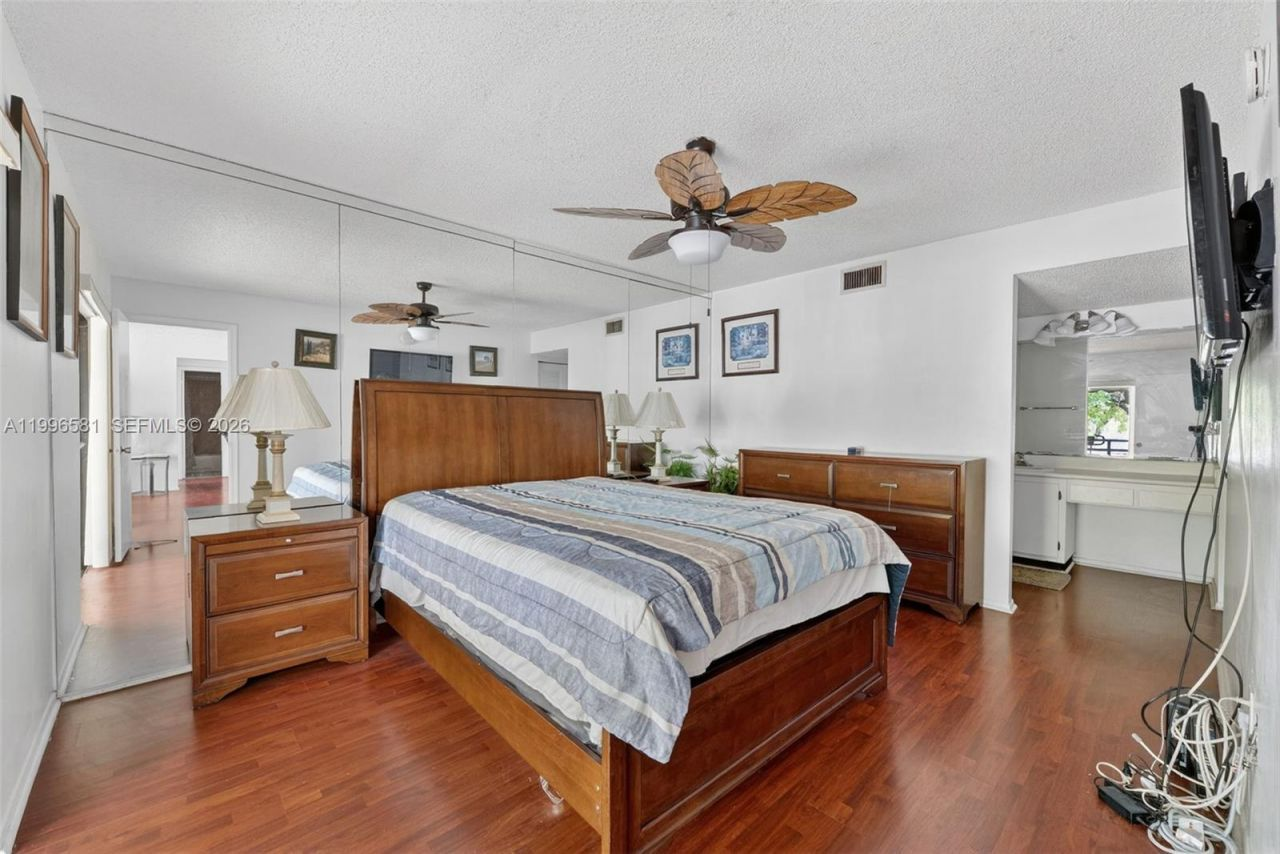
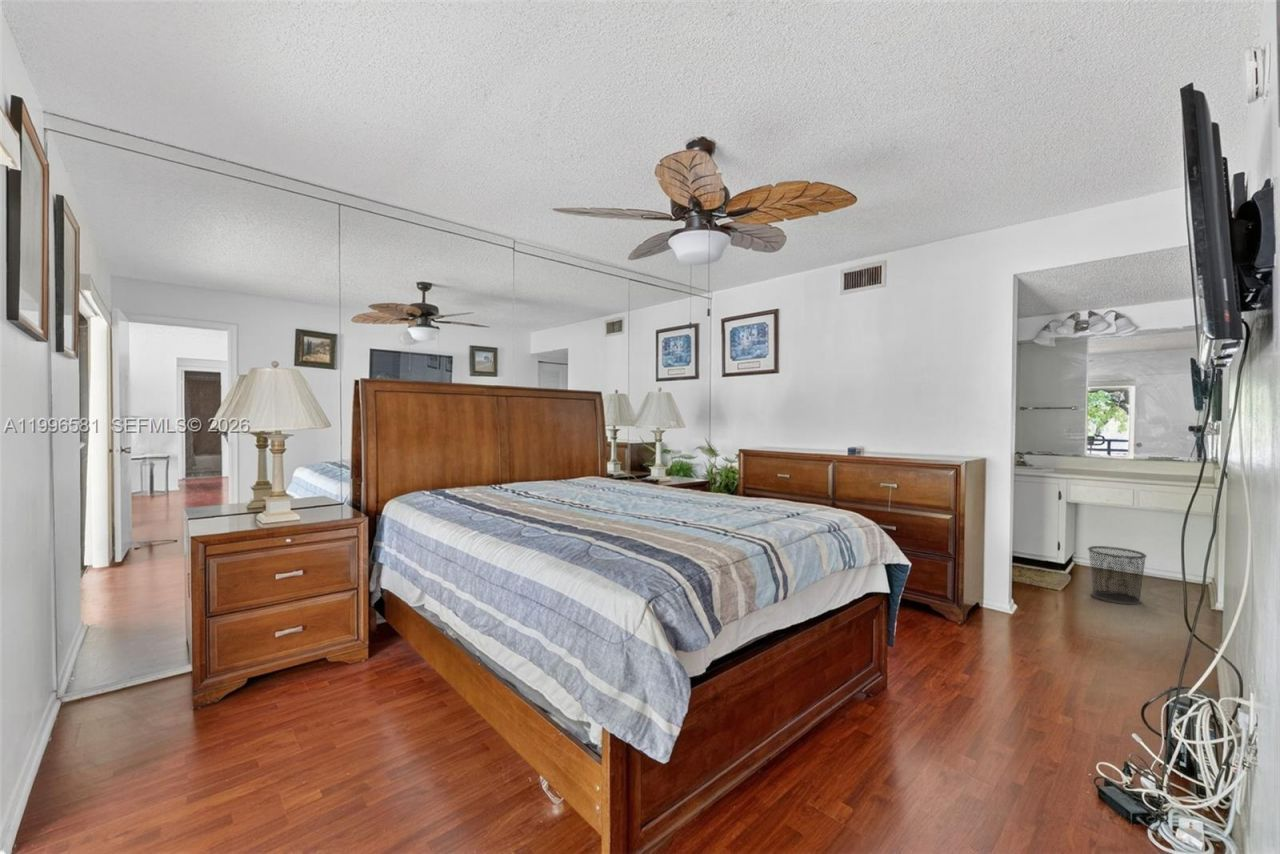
+ waste bin (1116, 574)
